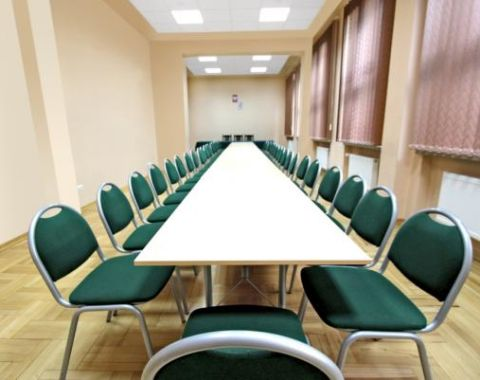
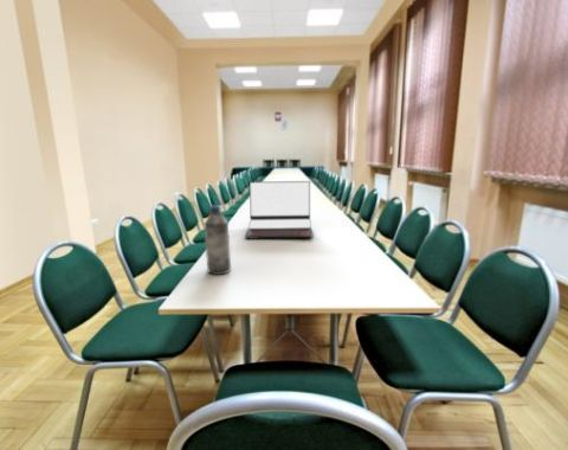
+ water bottle (217, 238)
+ laptop (279, 208)
